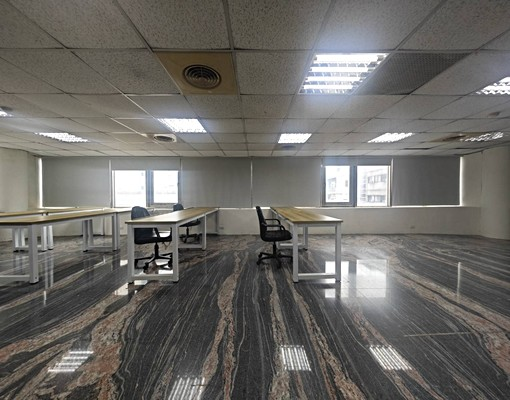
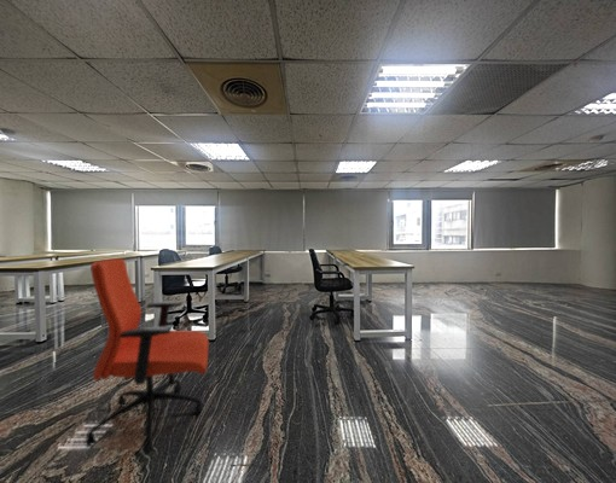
+ office chair (155, 339)
